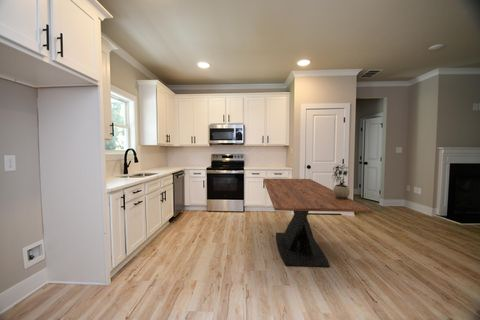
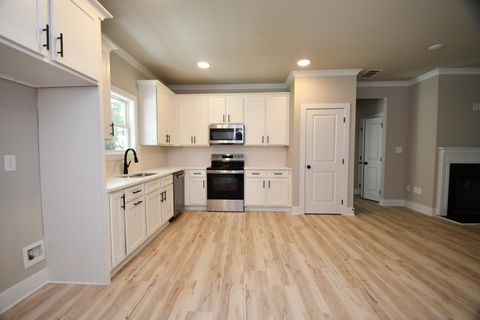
- dining table (297, 218)
- potted plant (340, 180)
